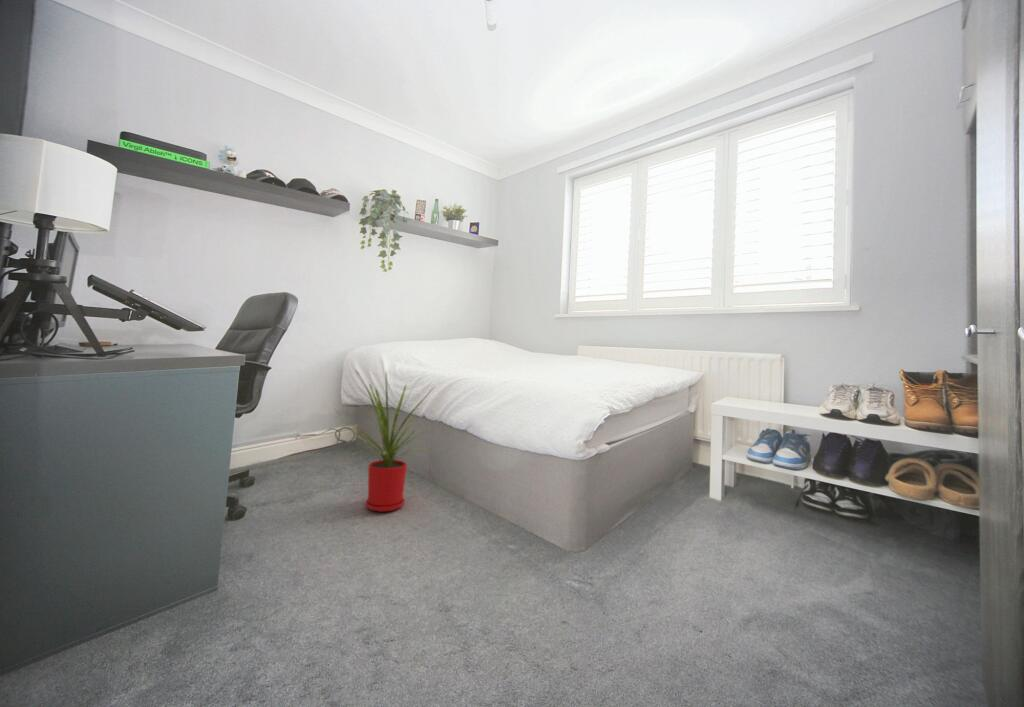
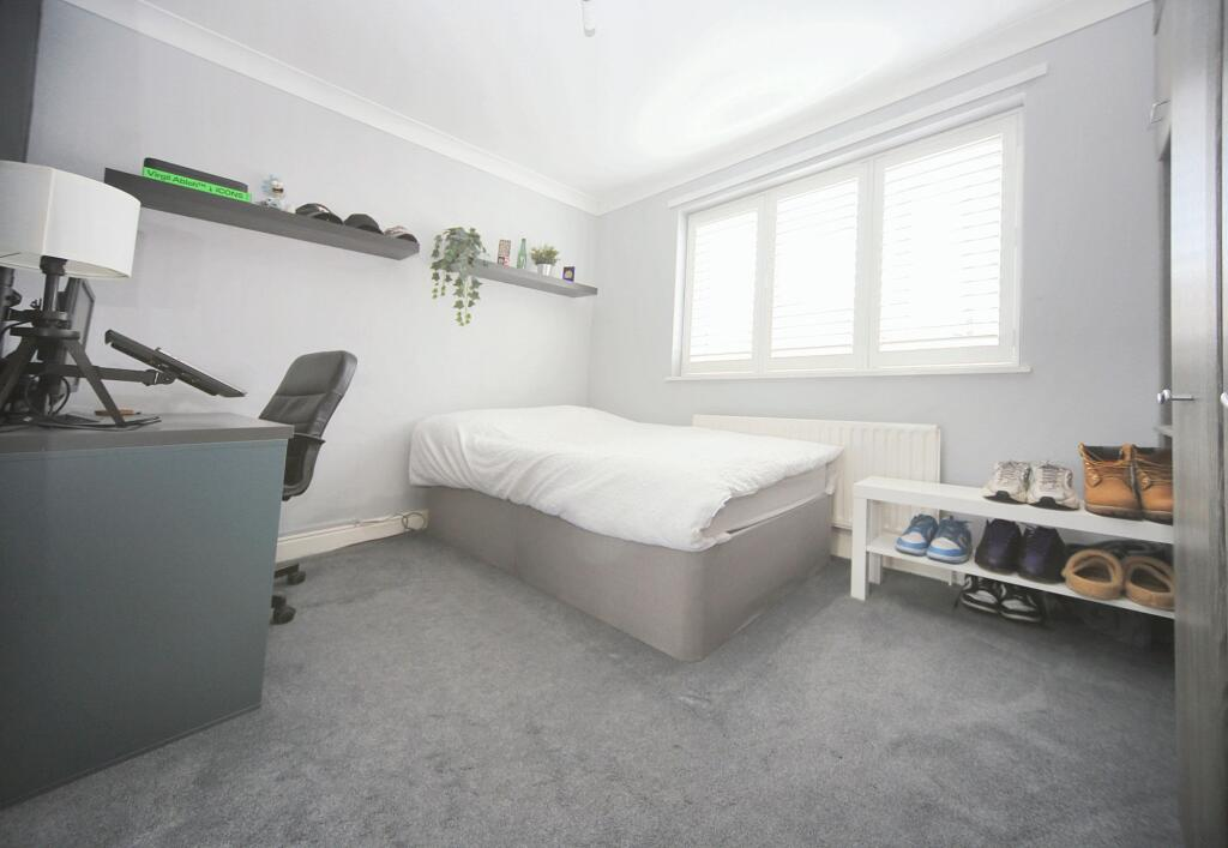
- house plant (391, 438)
